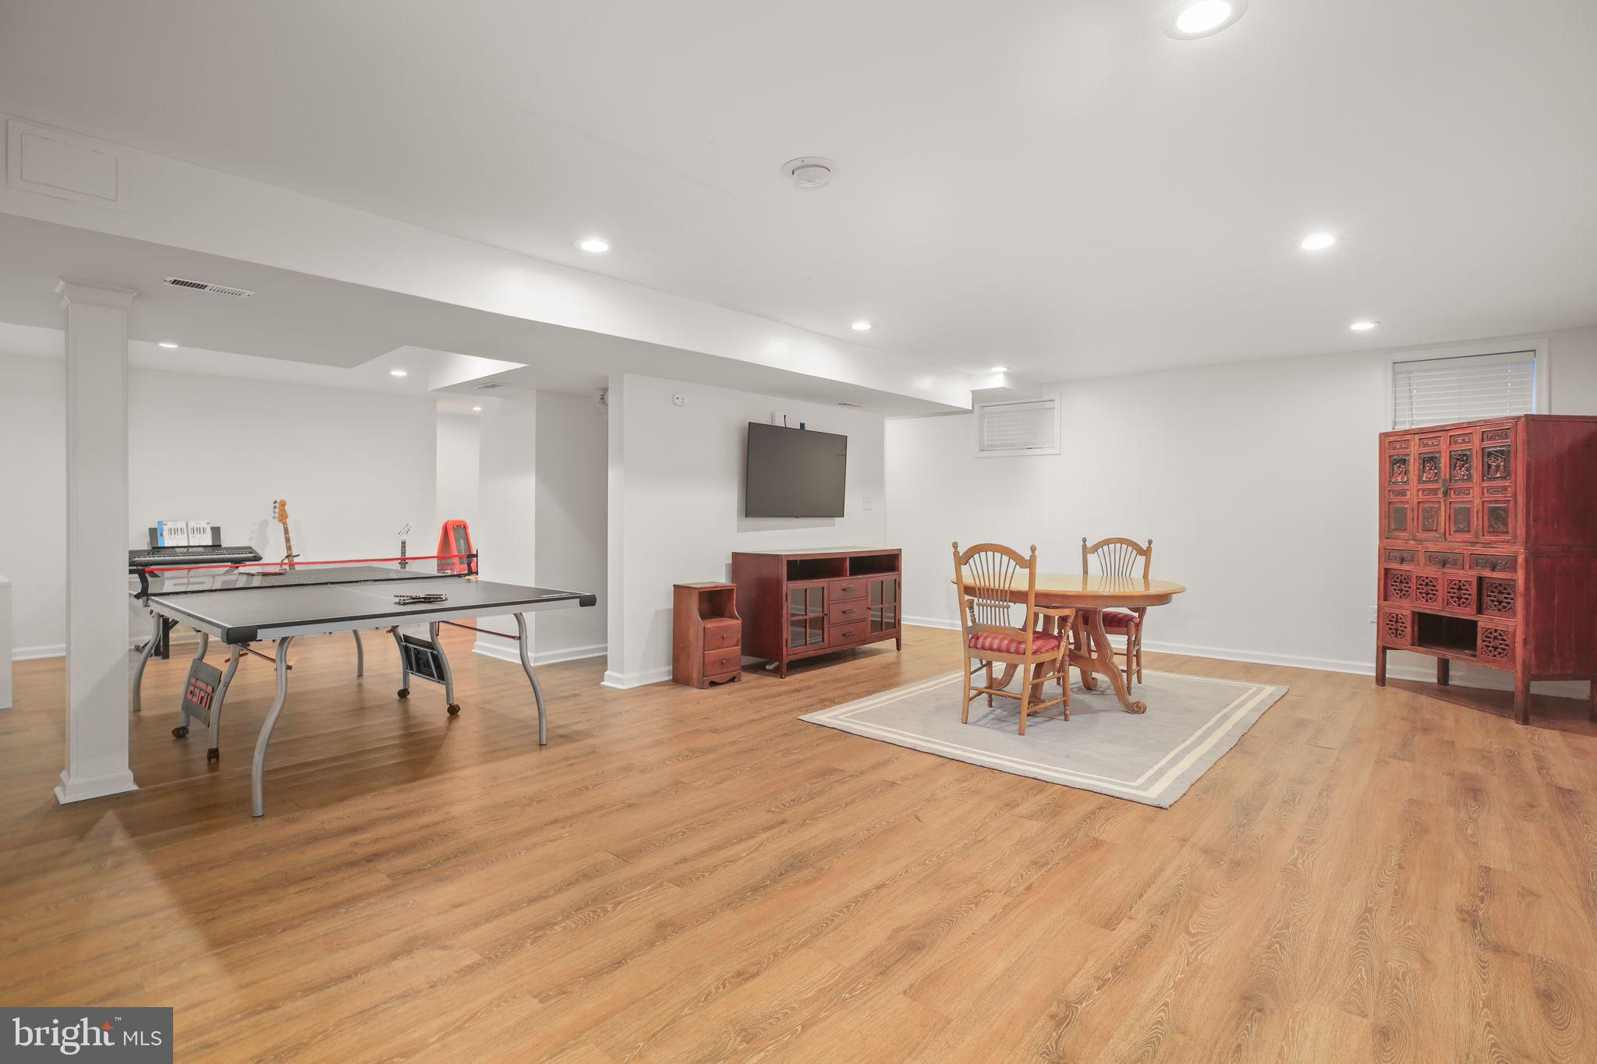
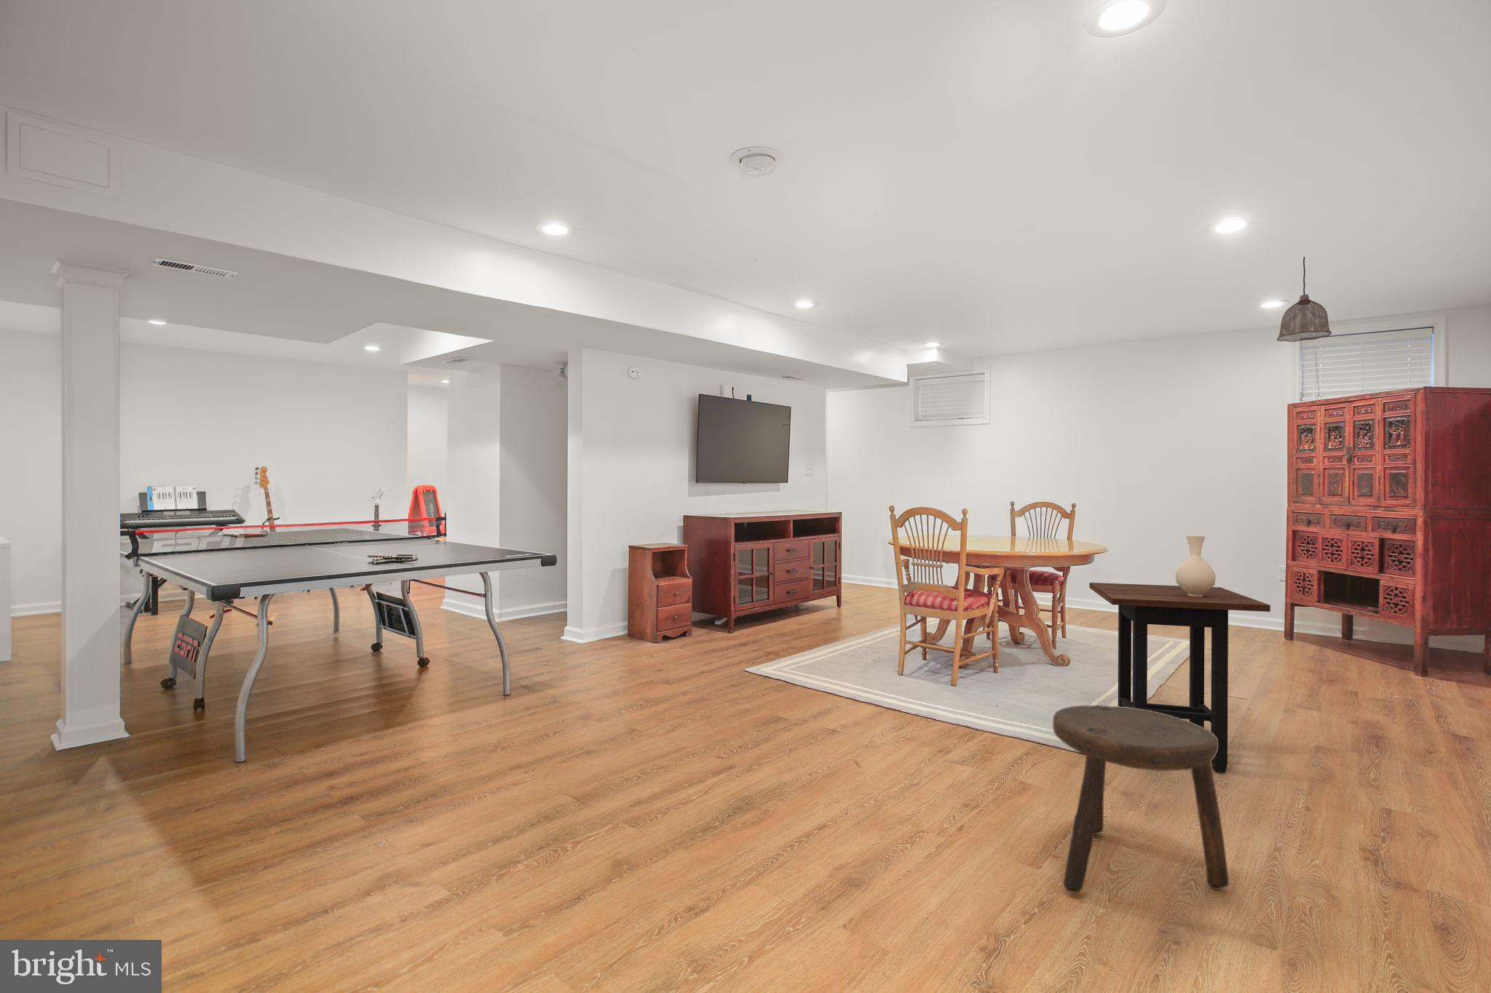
+ vase (1195, 565)
+ stool (1103, 797)
+ side table (1189, 673)
+ pendant lamp (1304, 297)
